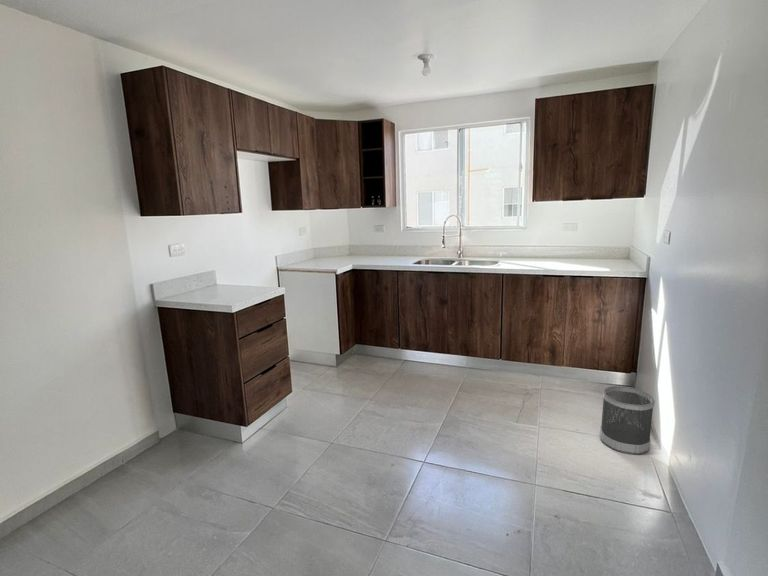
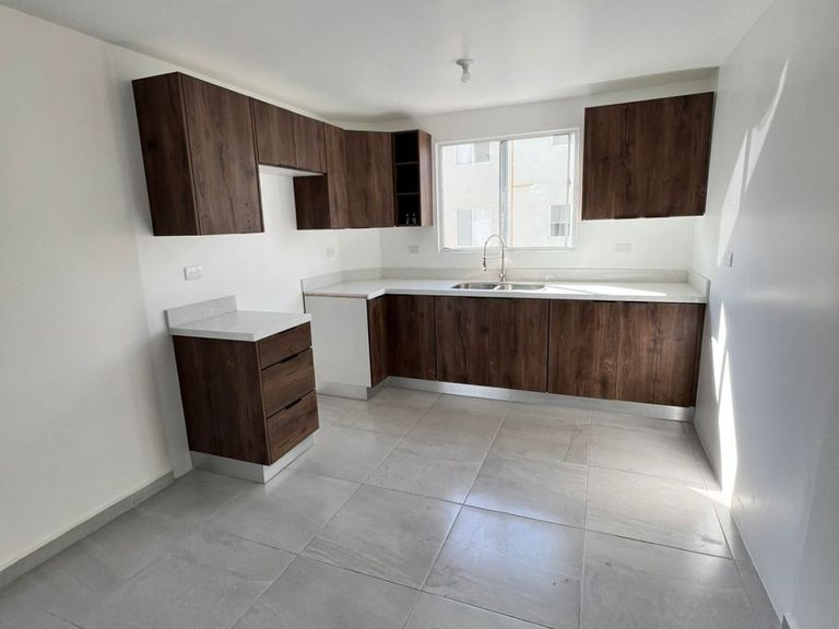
- wastebasket (626, 418)
